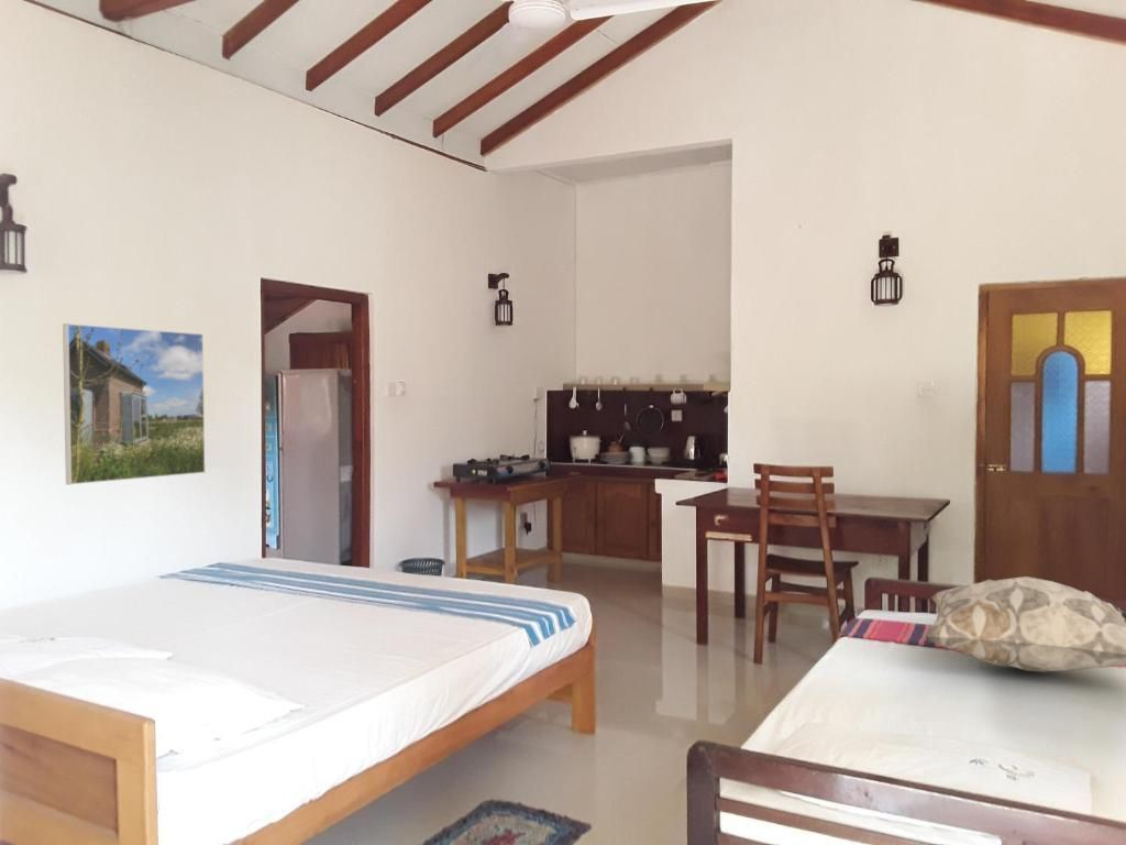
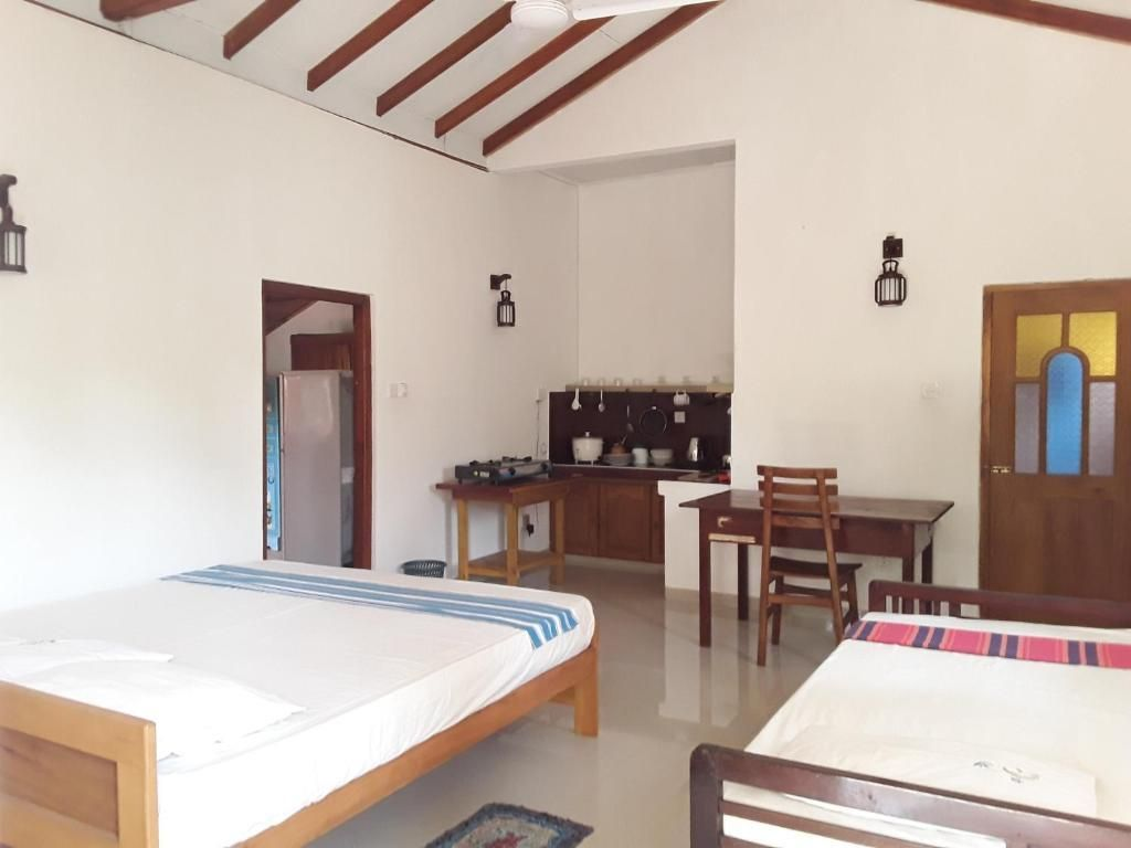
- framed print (139, 404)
- decorative pillow (1029, 623)
